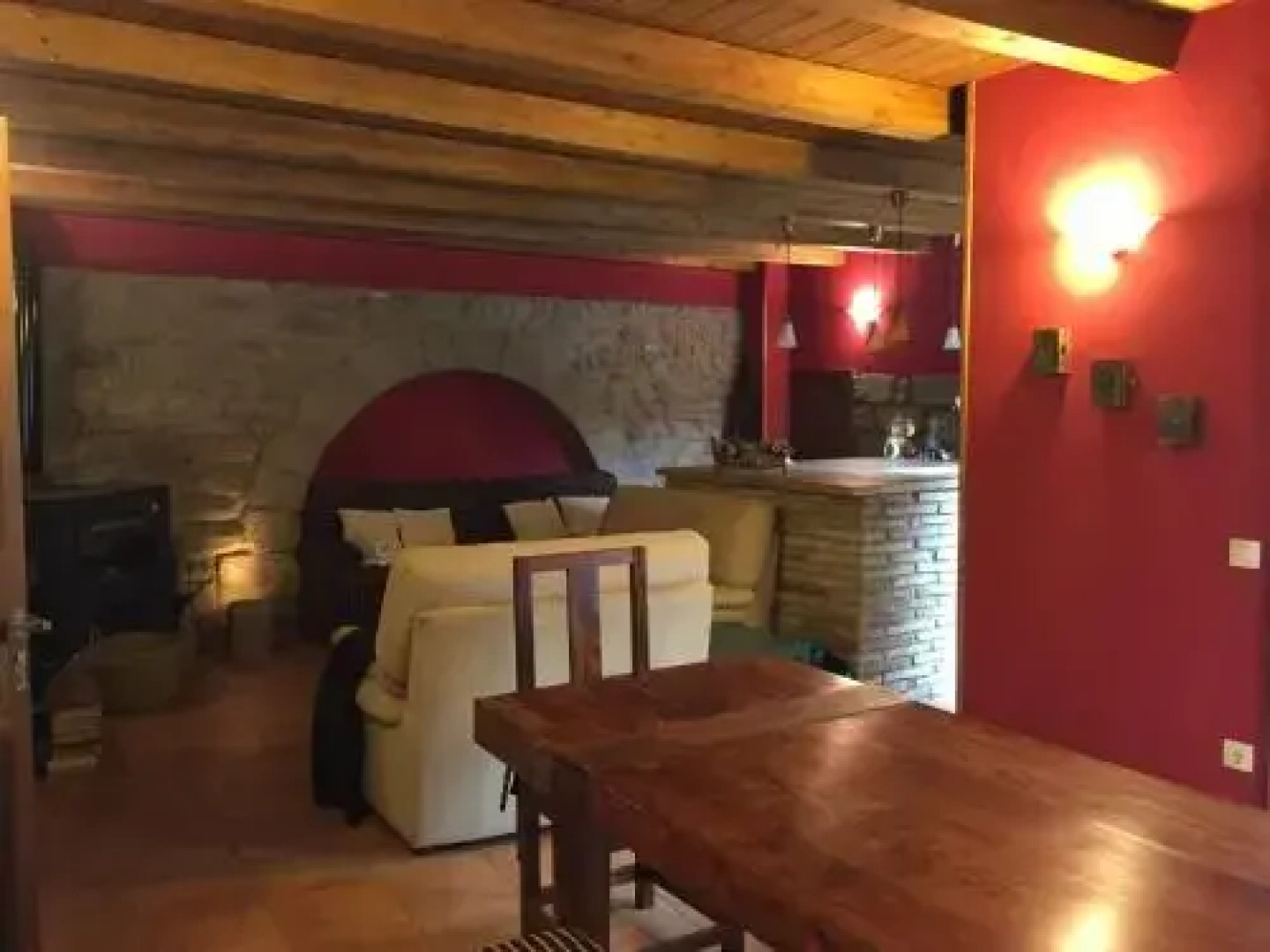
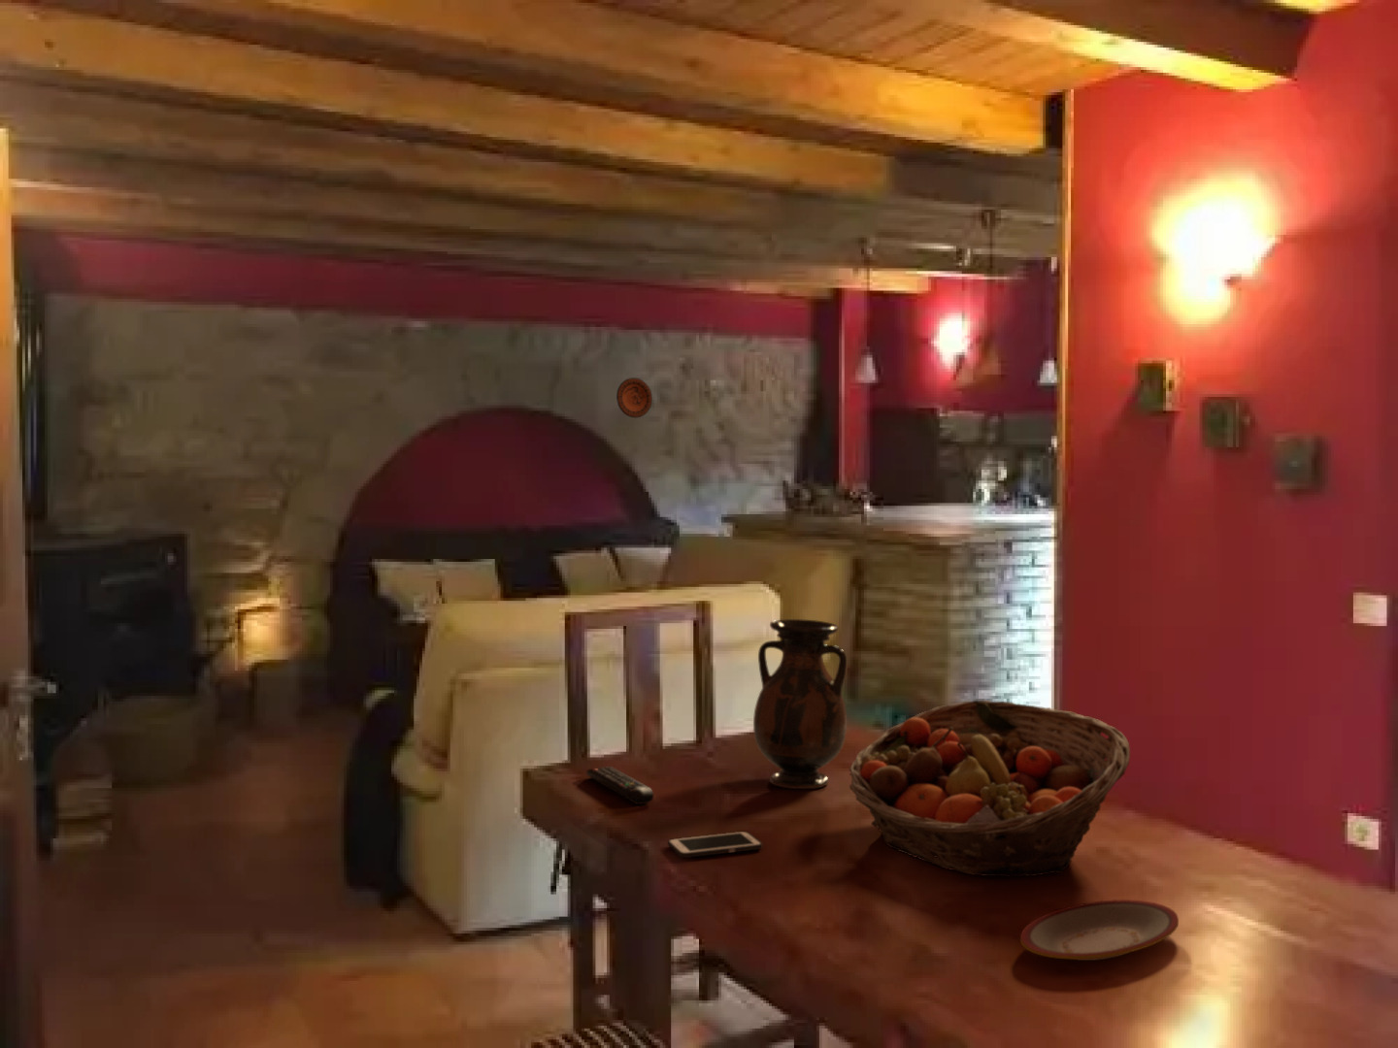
+ decorative plate (634, 397)
+ plate (1100, 935)
+ remote control (619, 783)
+ fruit basket (983, 782)
+ cell phone (714, 844)
+ vase (800, 701)
